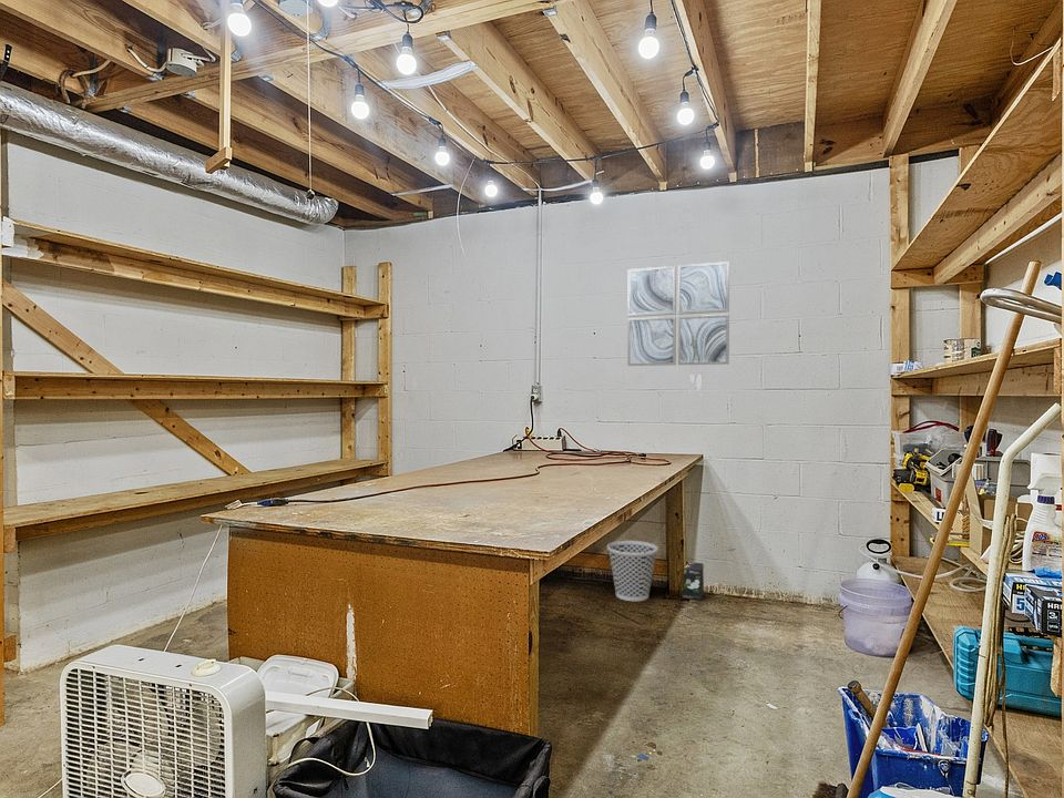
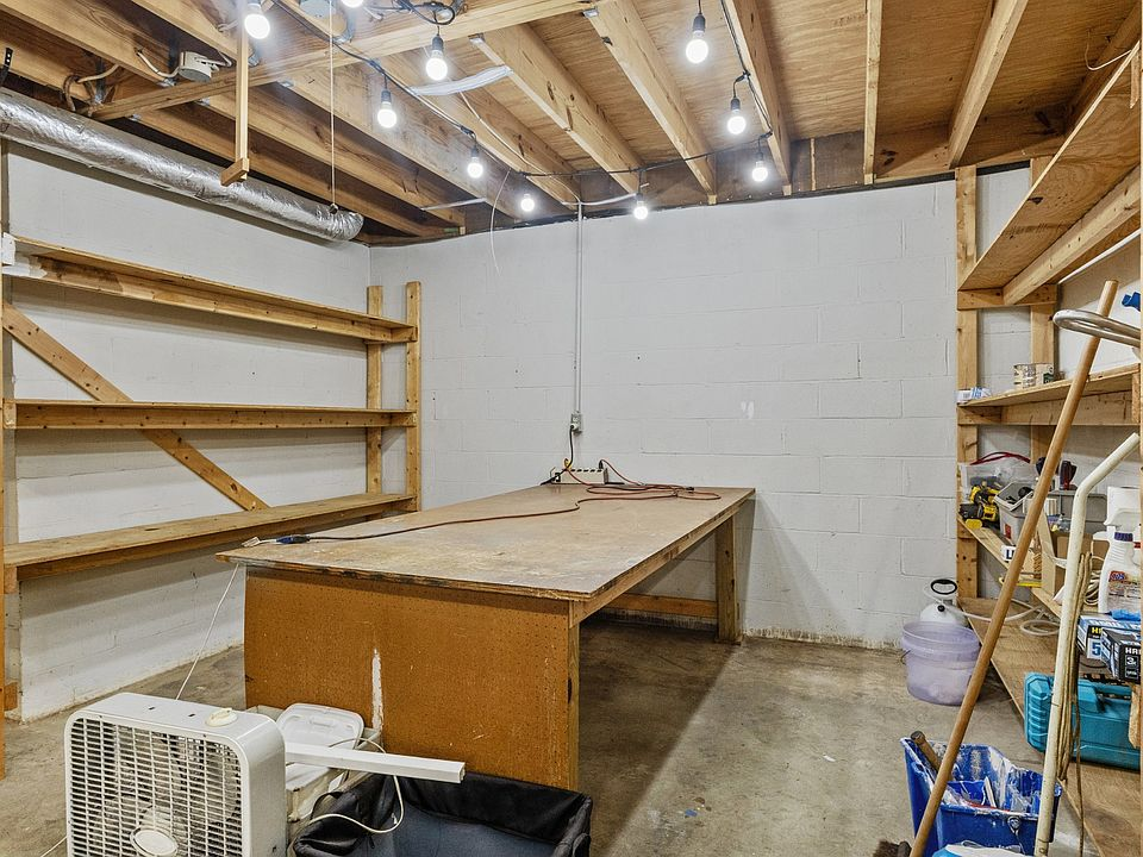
- wall art (675, 314)
- box (693, 580)
- wastebasket (632, 571)
